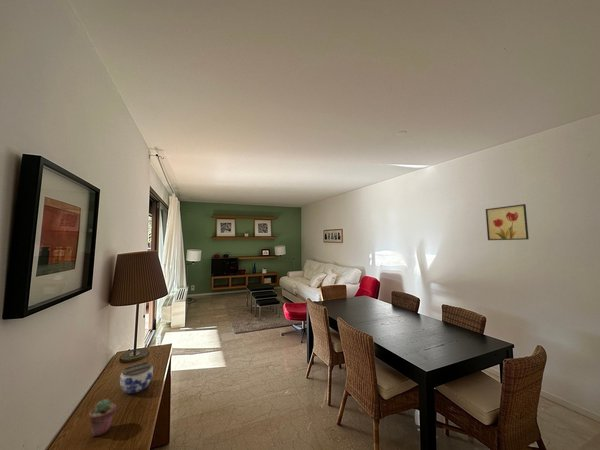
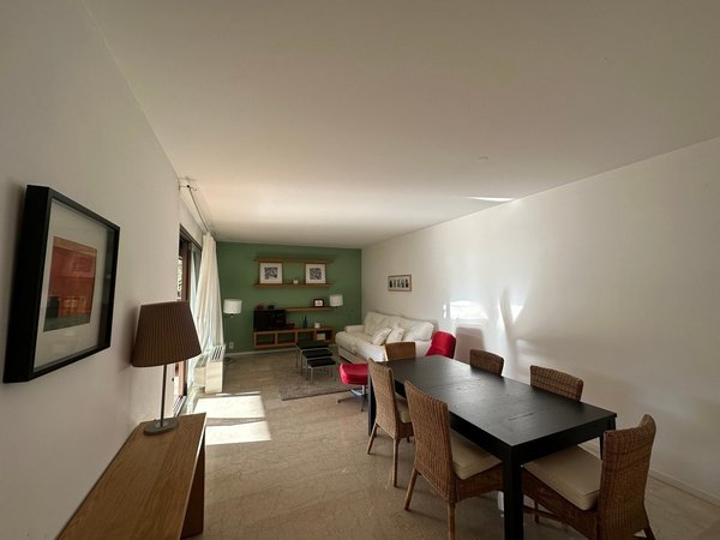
- wall art (506, 223)
- jar (137, 377)
- potted succulent (102, 415)
